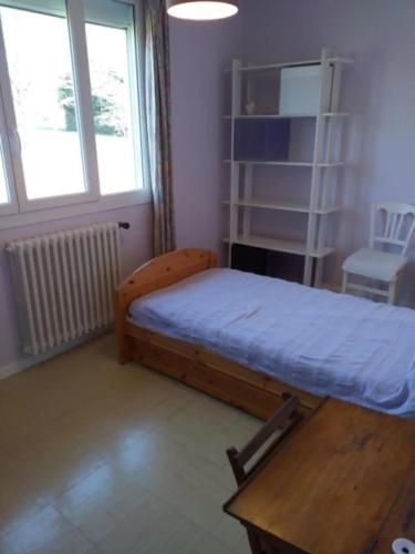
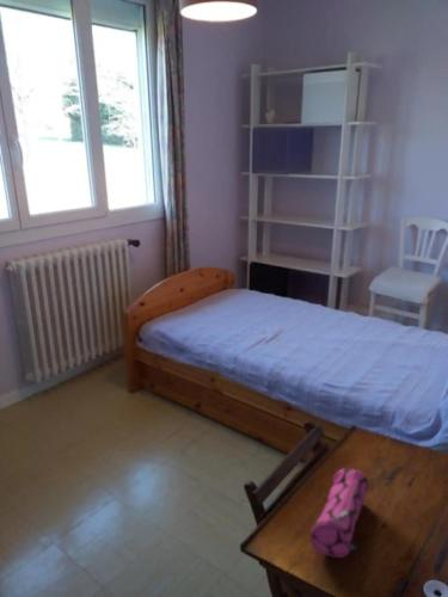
+ pencil case (343, 507)
